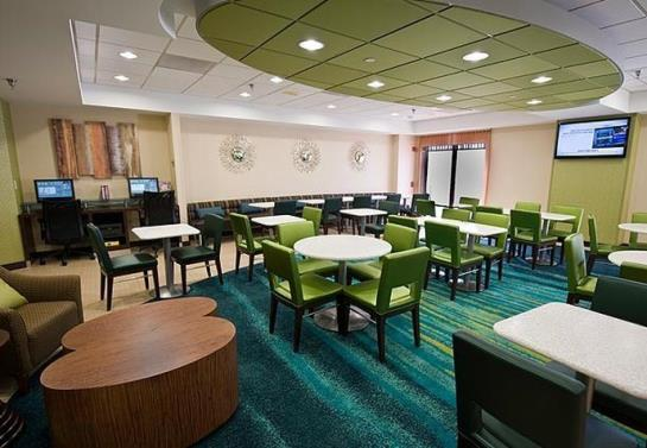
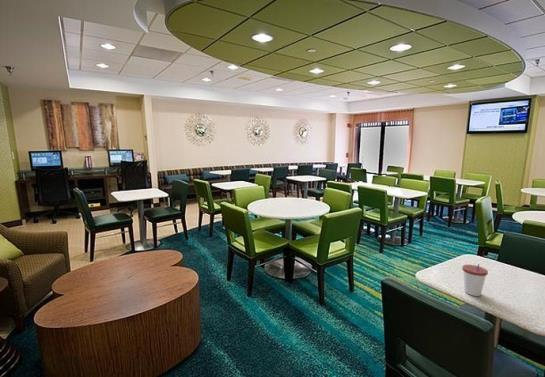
+ cup (474, 277)
